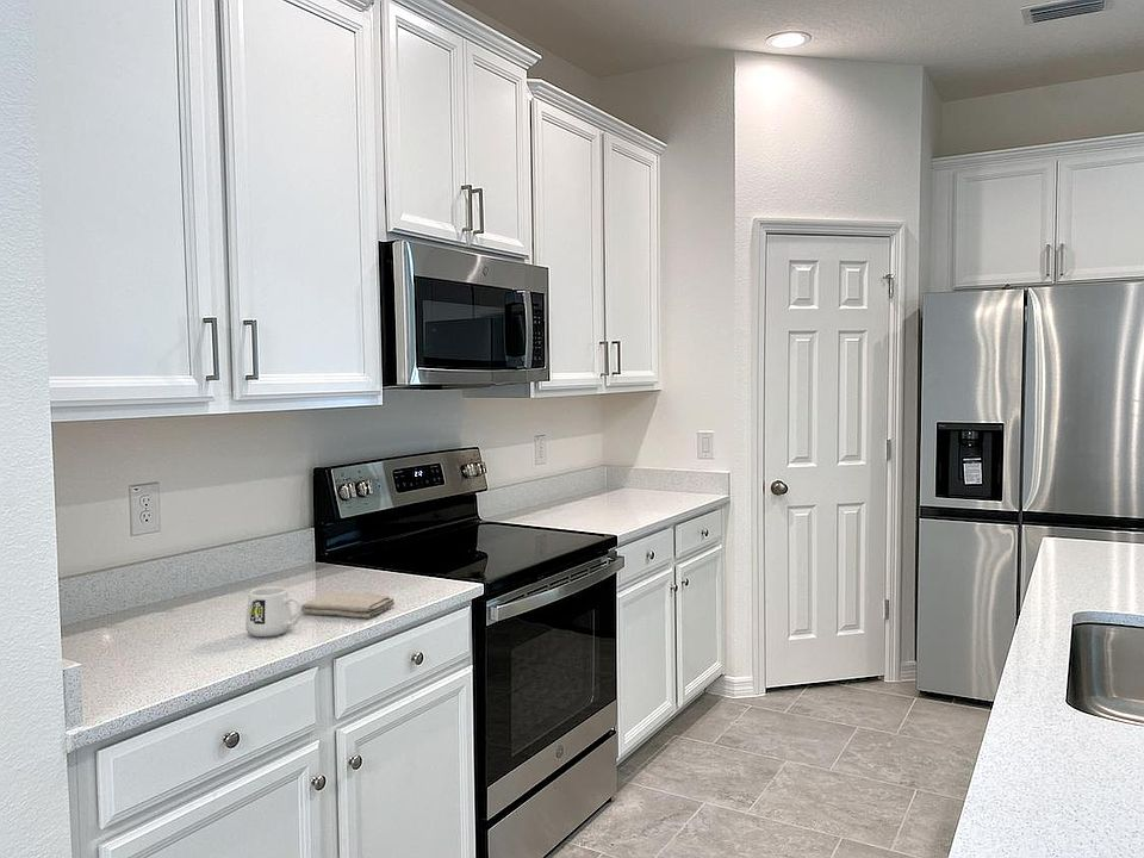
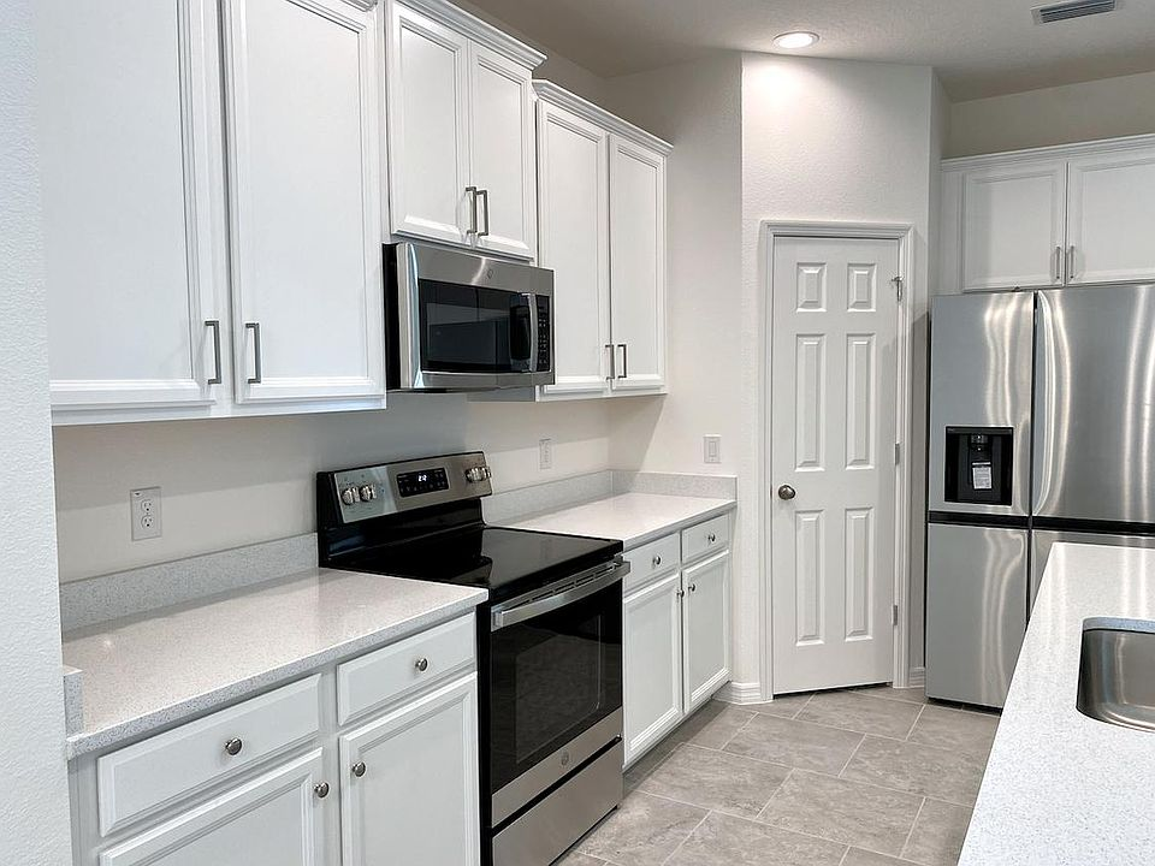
- washcloth (348, 603)
- mug (275, 611)
